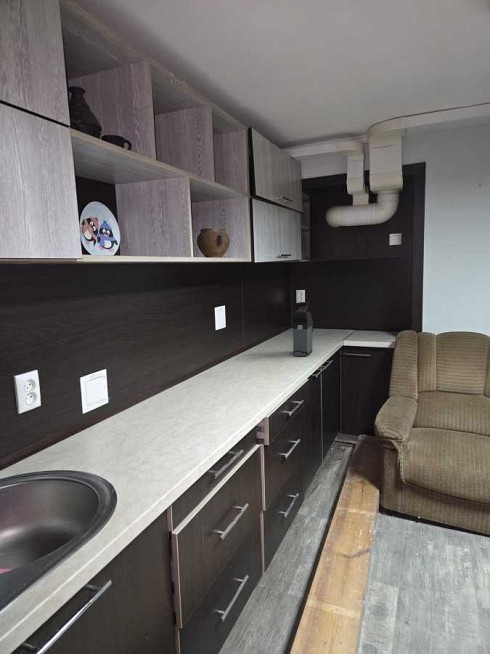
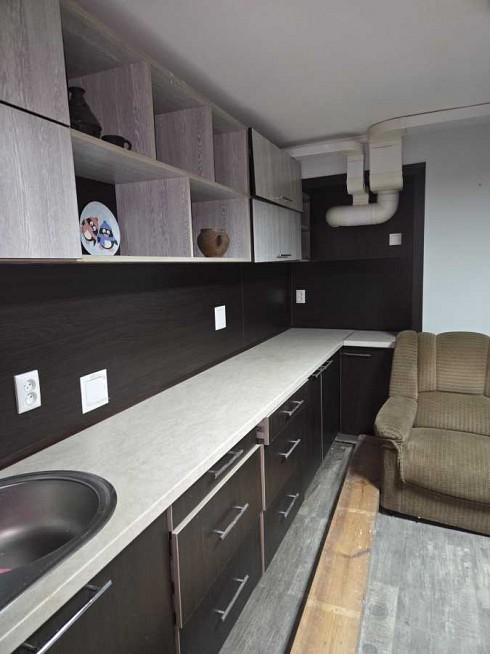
- coffee maker (303, 328)
